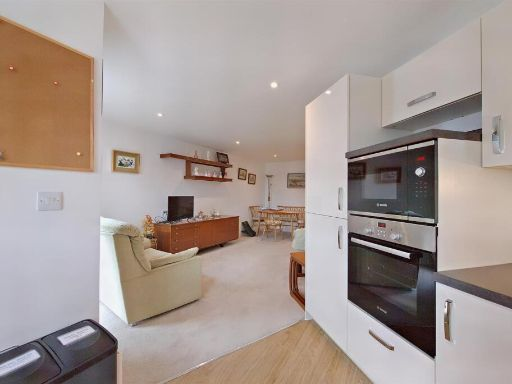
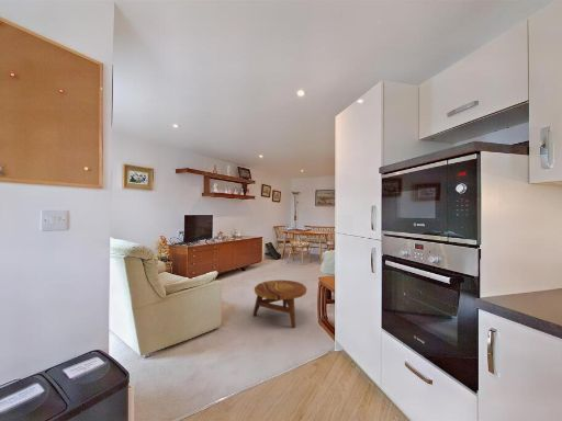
+ side table (280, 299)
